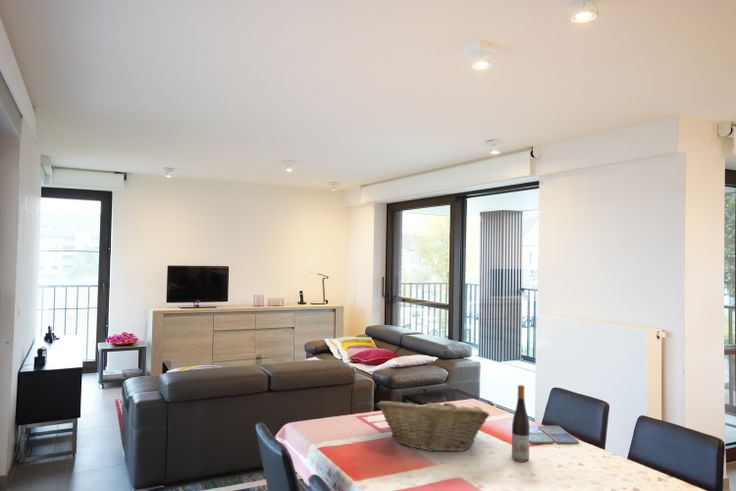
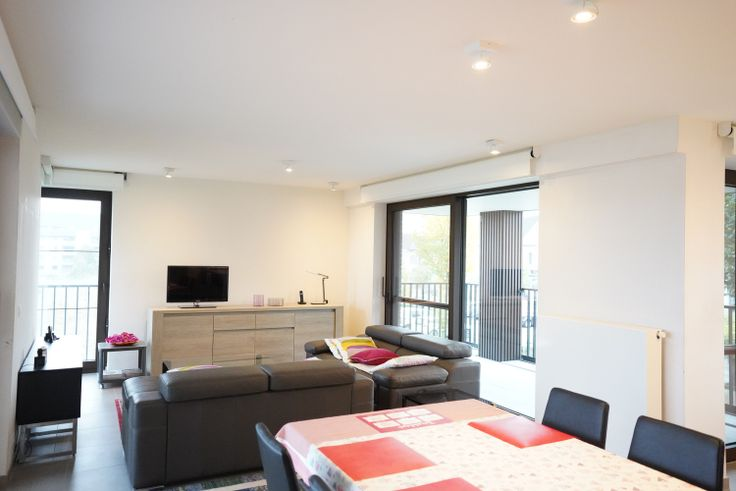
- fruit basket (431, 418)
- drink coaster (545, 434)
- wine bottle (520, 421)
